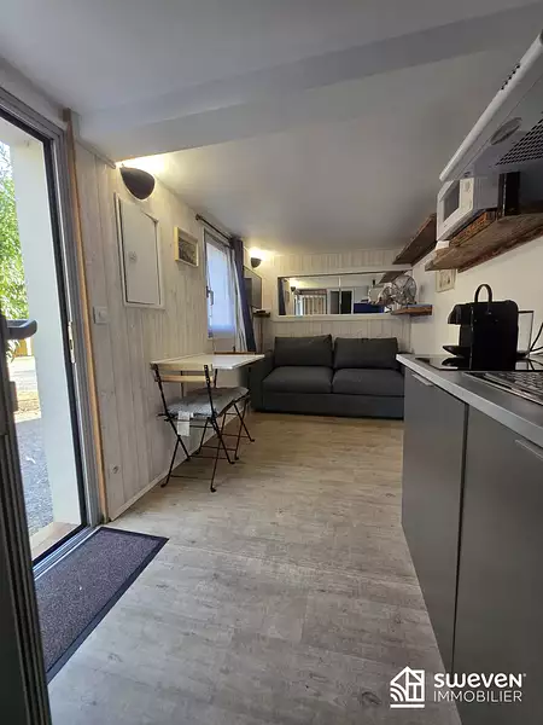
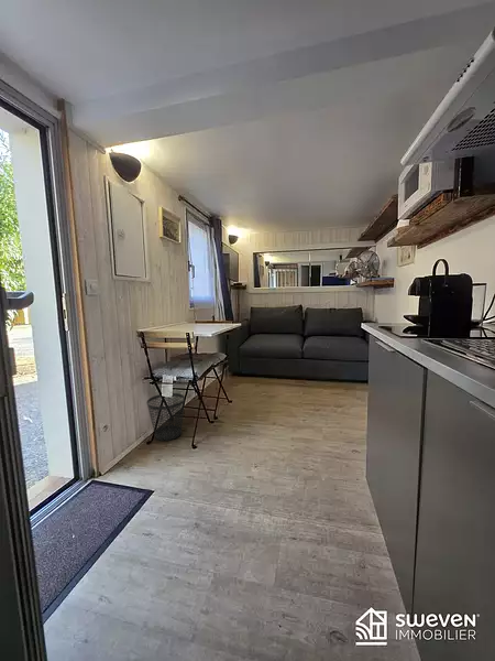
+ wastebasket (167, 416)
